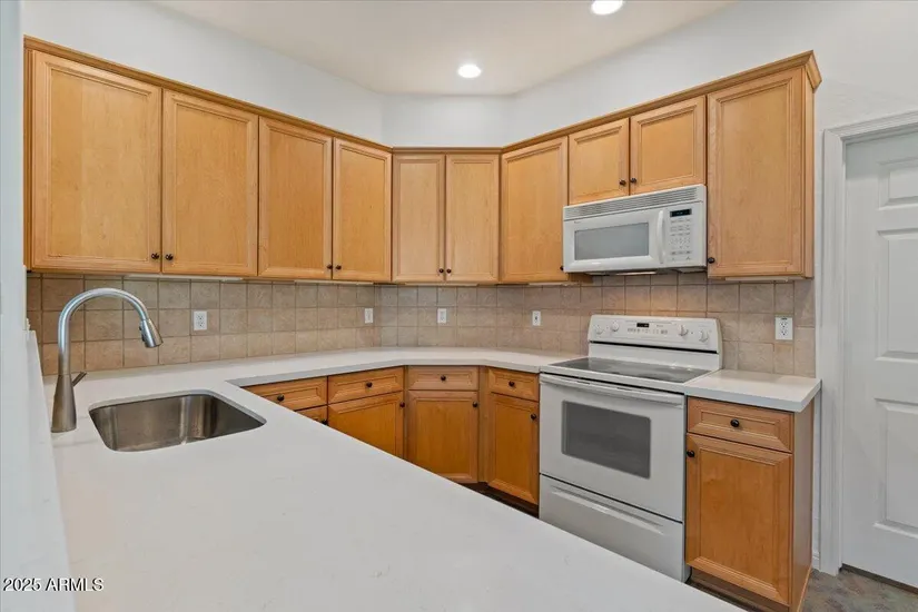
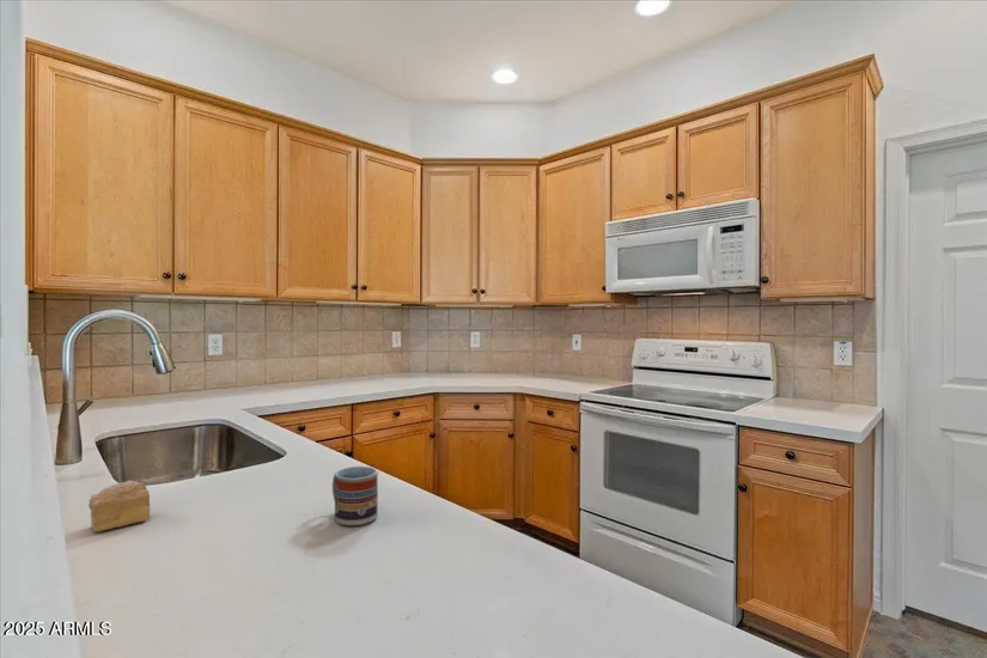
+ cup (351, 493)
+ cake slice (120, 502)
